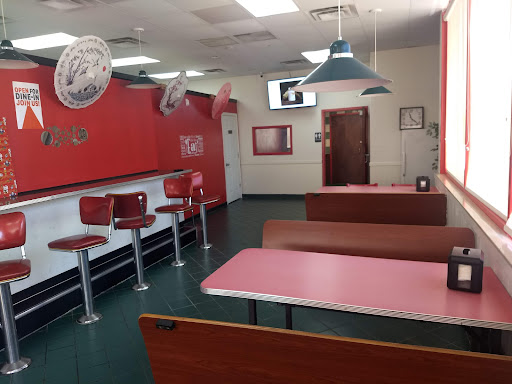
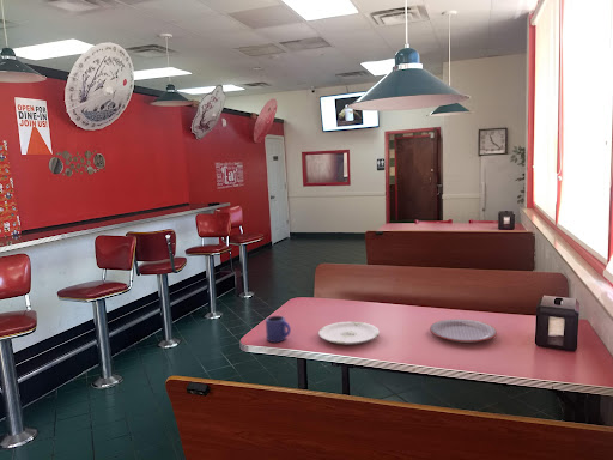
+ plate (462, 331)
+ mug (278, 328)
+ plate (348, 333)
